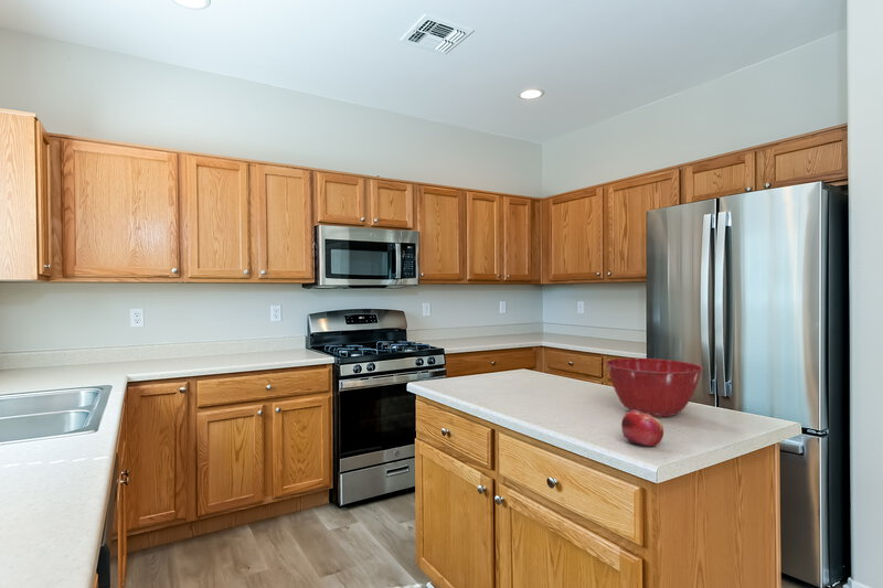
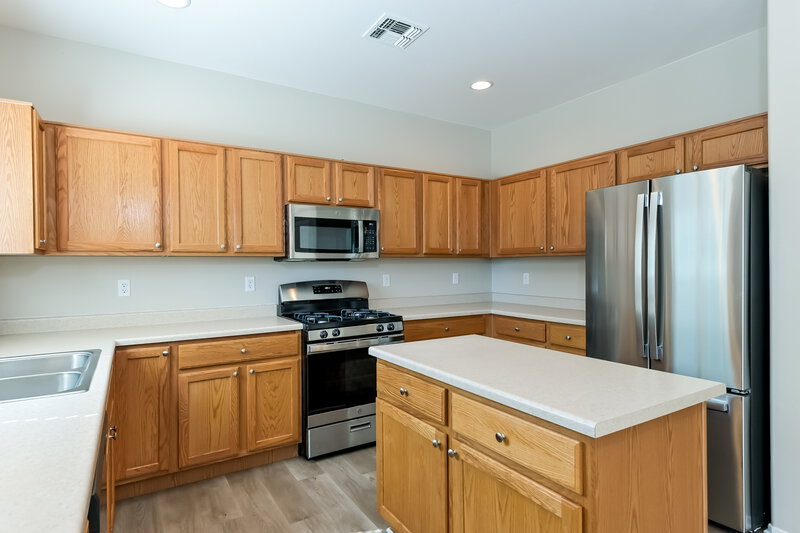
- mixing bowl (652, 387)
- fruit (640, 426)
